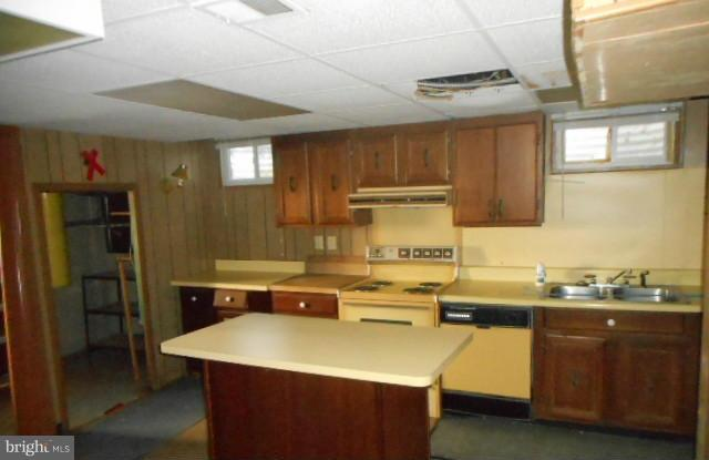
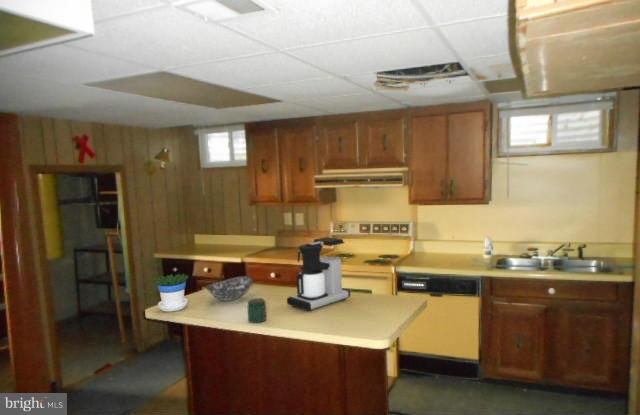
+ flowerpot (172, 292)
+ coffee maker (318, 272)
+ jar (256, 310)
+ bowl (230, 290)
